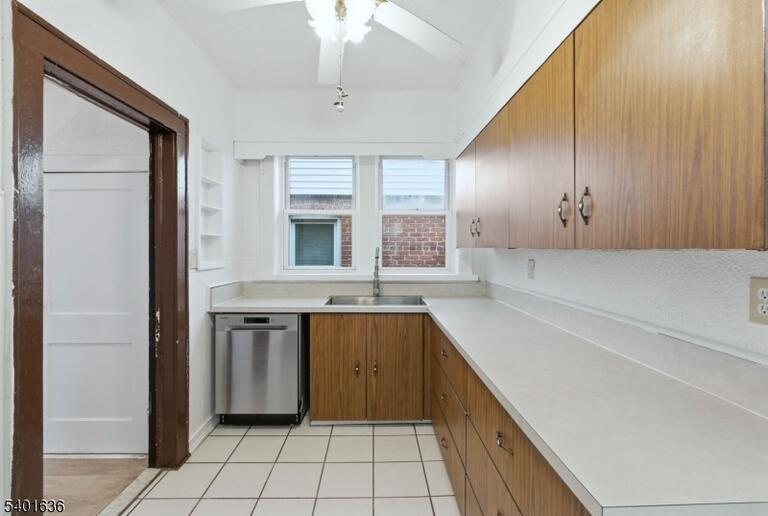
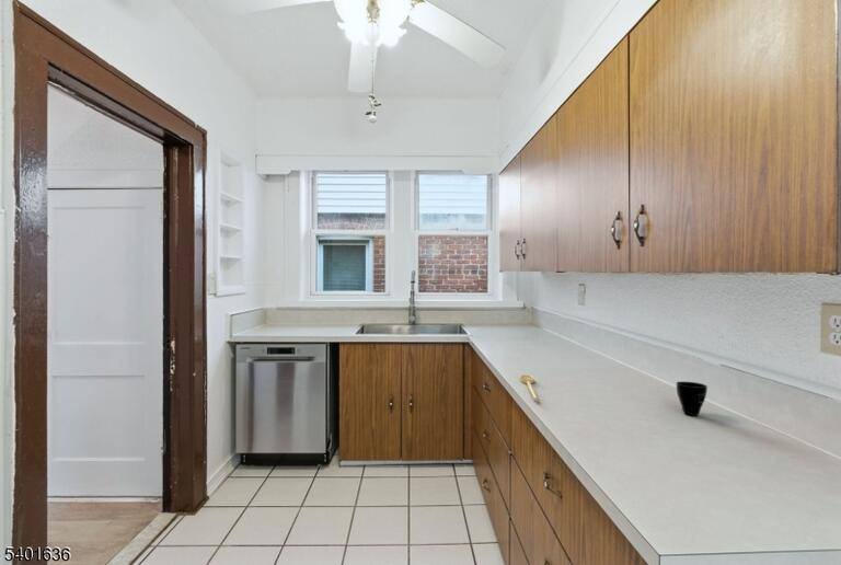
+ spoon (530, 387)
+ cup (693, 400)
